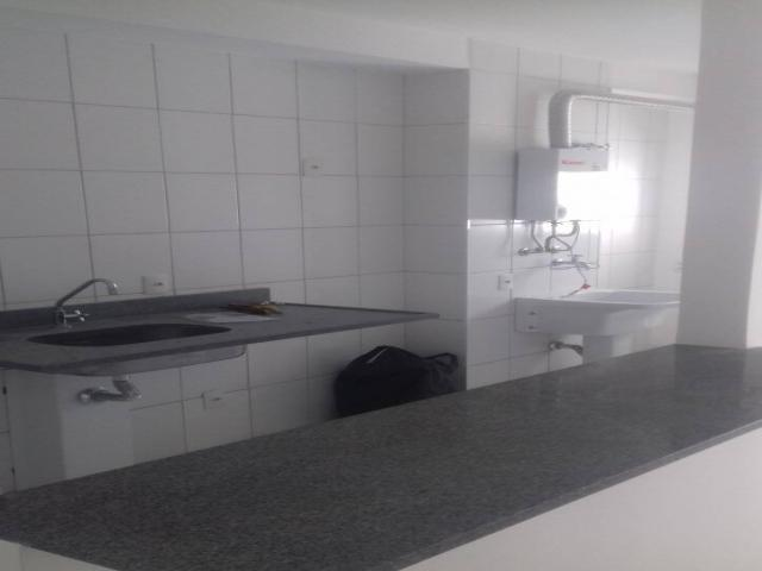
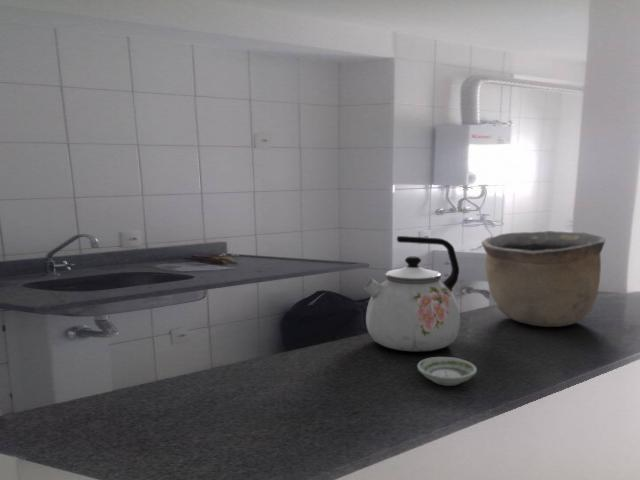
+ kettle (411, 290)
+ saucer (446, 373)
+ bowl (539, 278)
